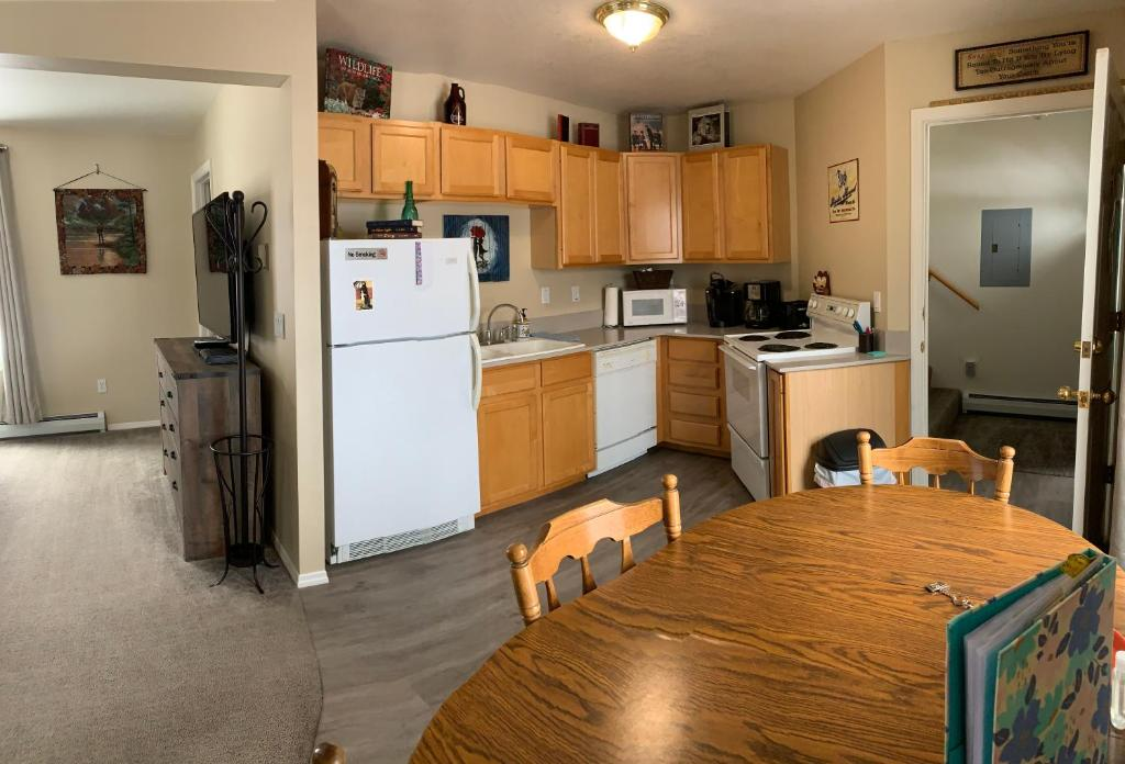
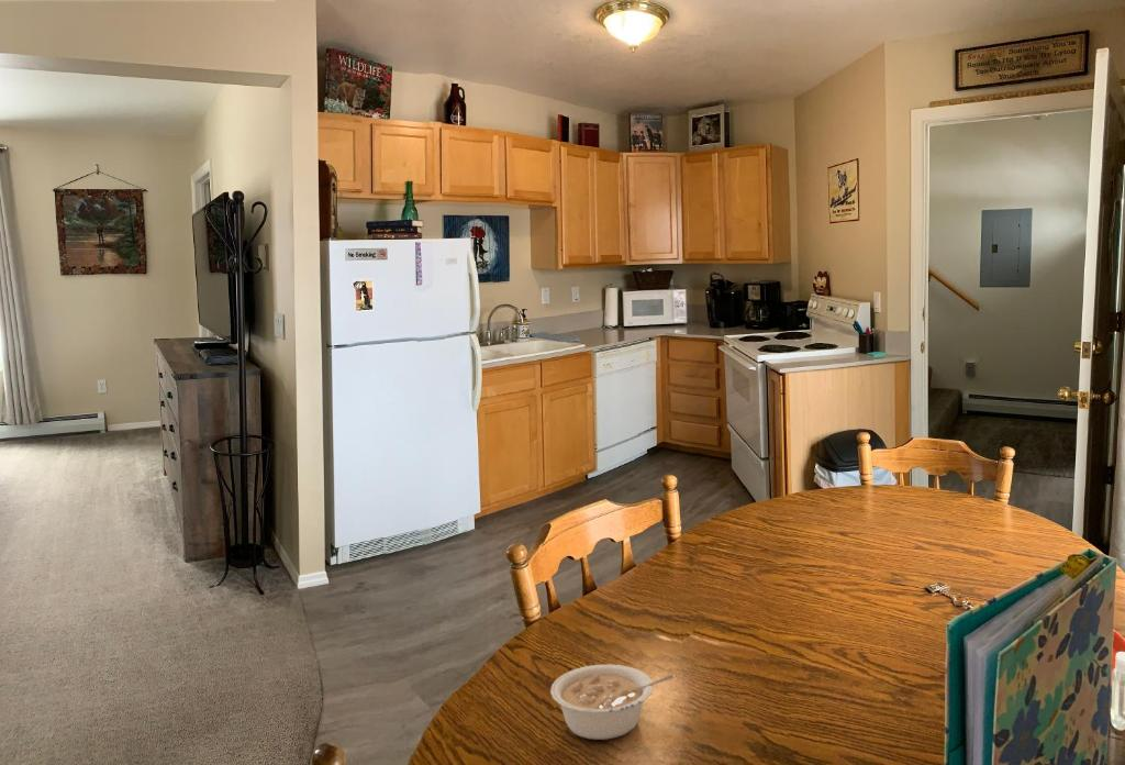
+ legume (605, 699)
